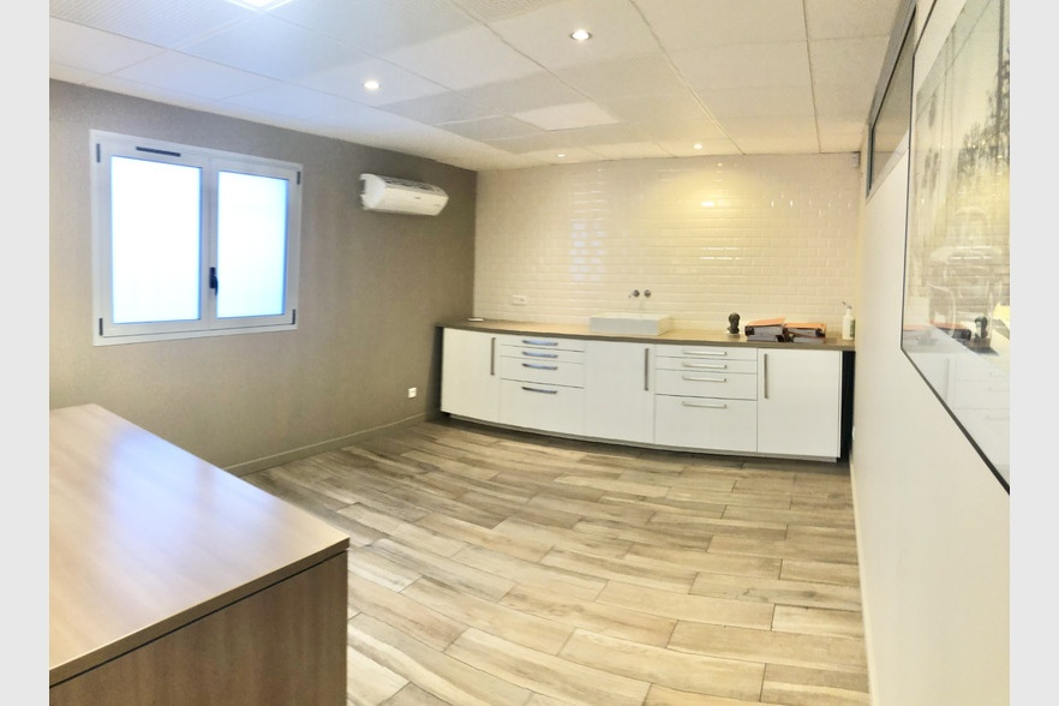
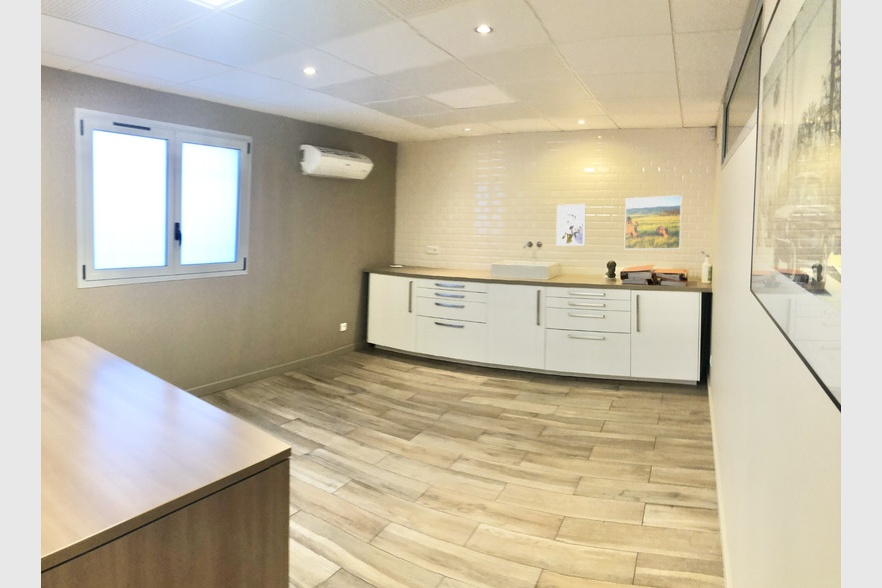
+ wall art (570, 225)
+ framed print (652, 223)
